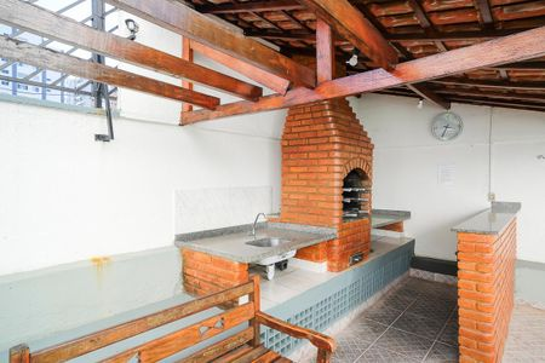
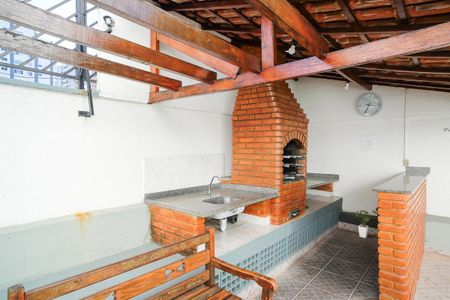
+ house plant (365, 222)
